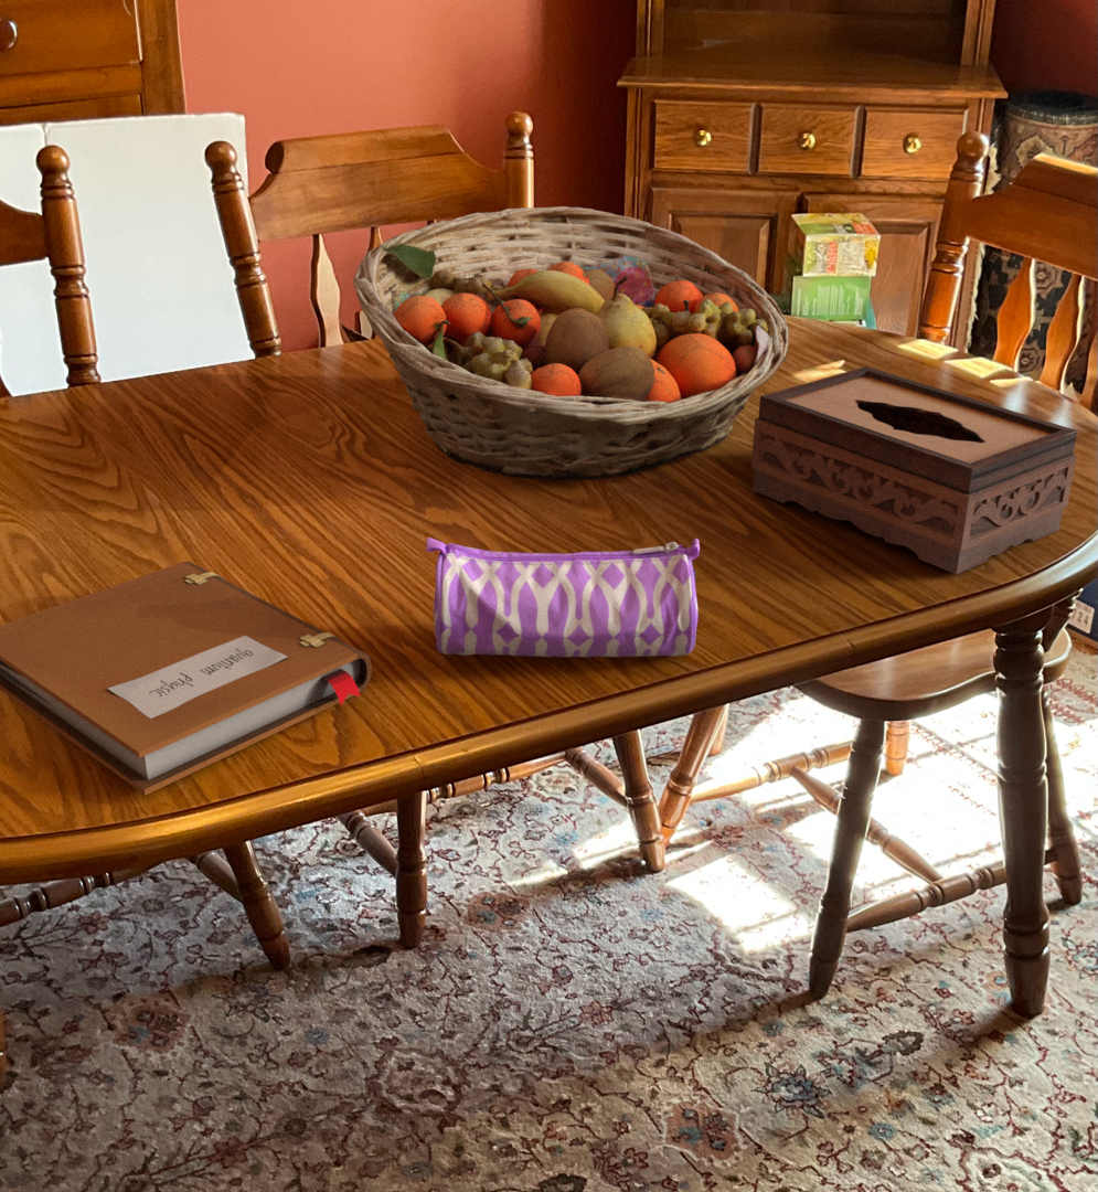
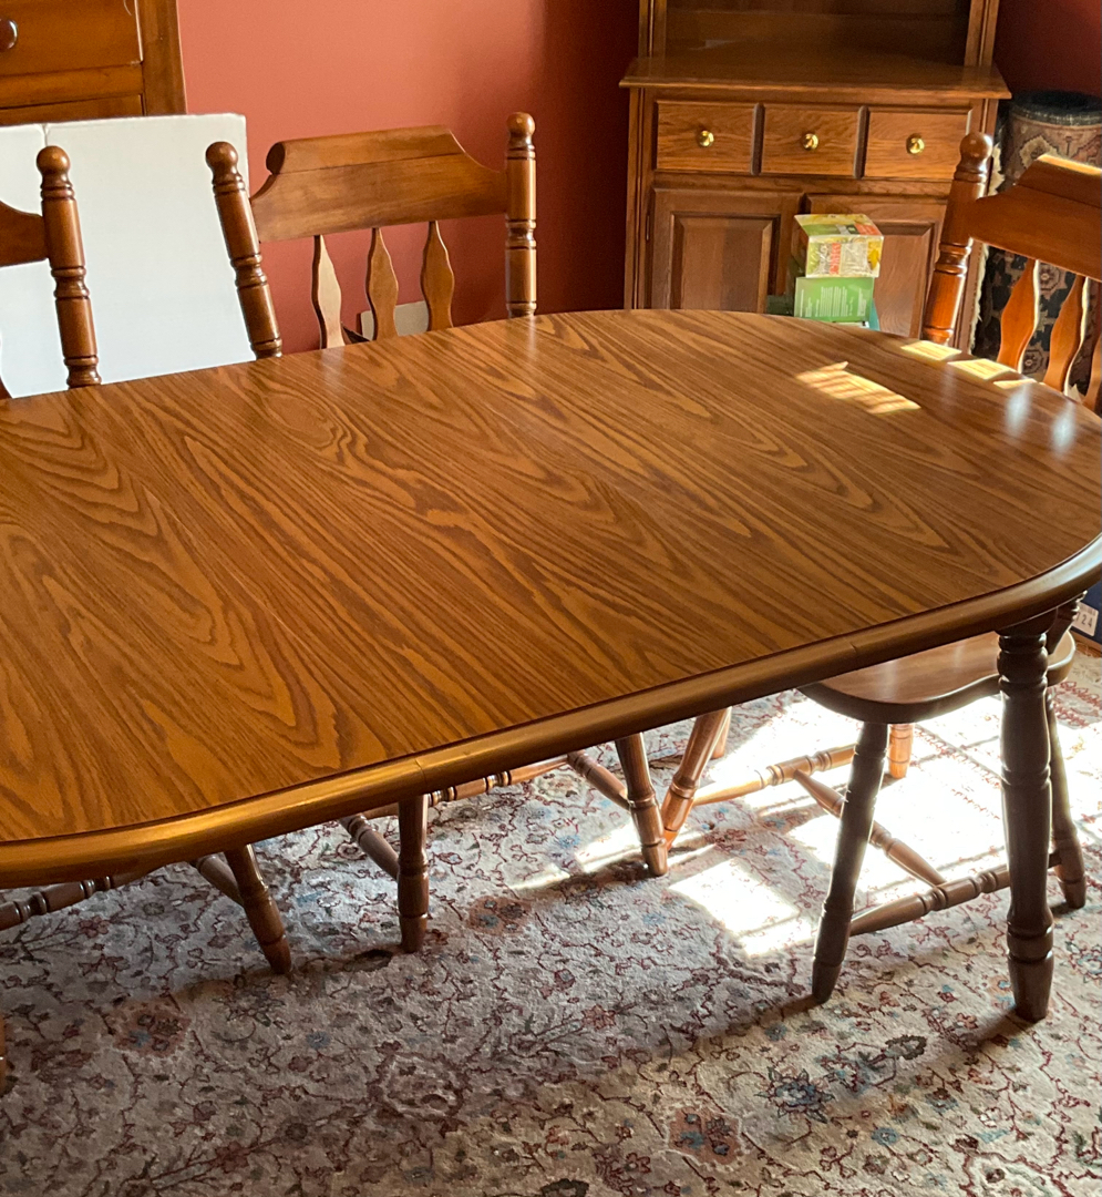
- tissue box (907, 461)
- pencil case (567, 597)
- notebook (178, 663)
- fruit basket (576, 336)
